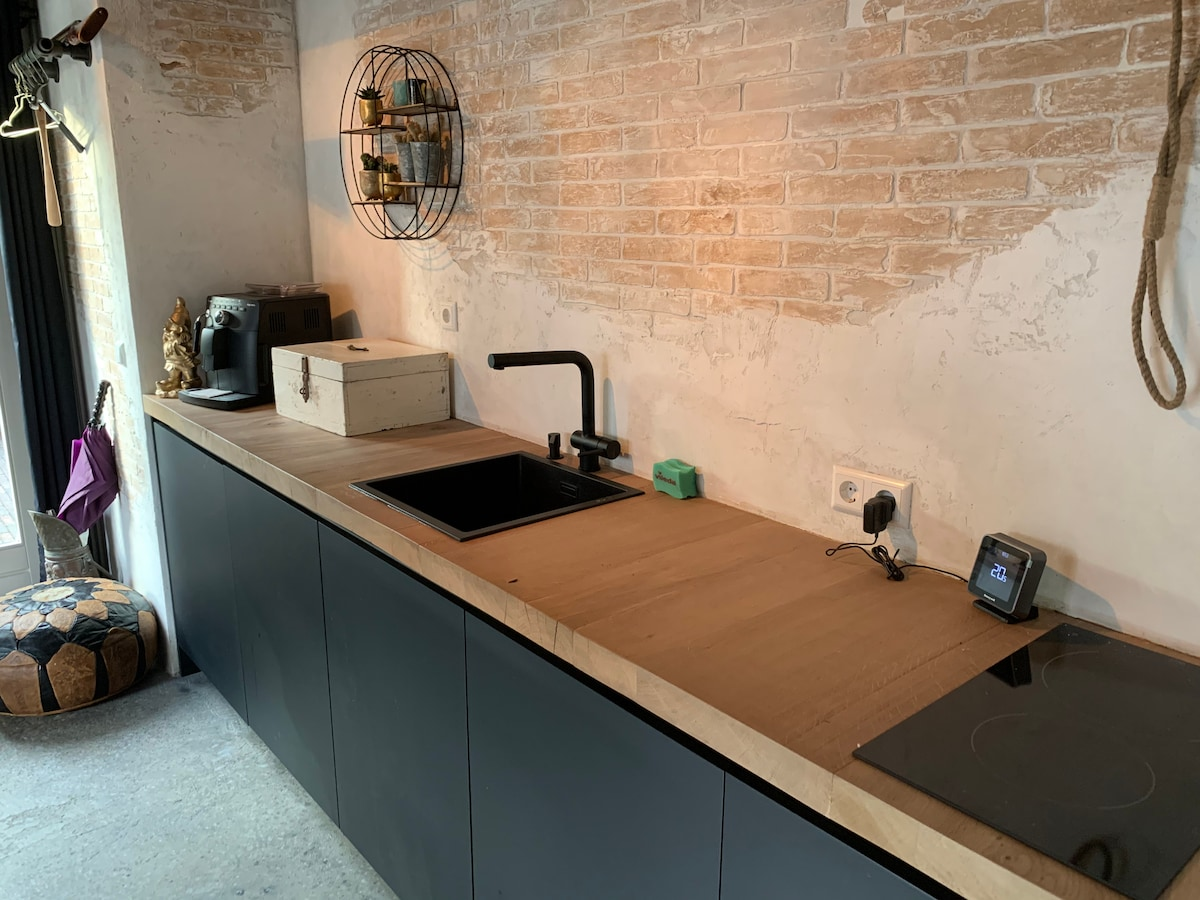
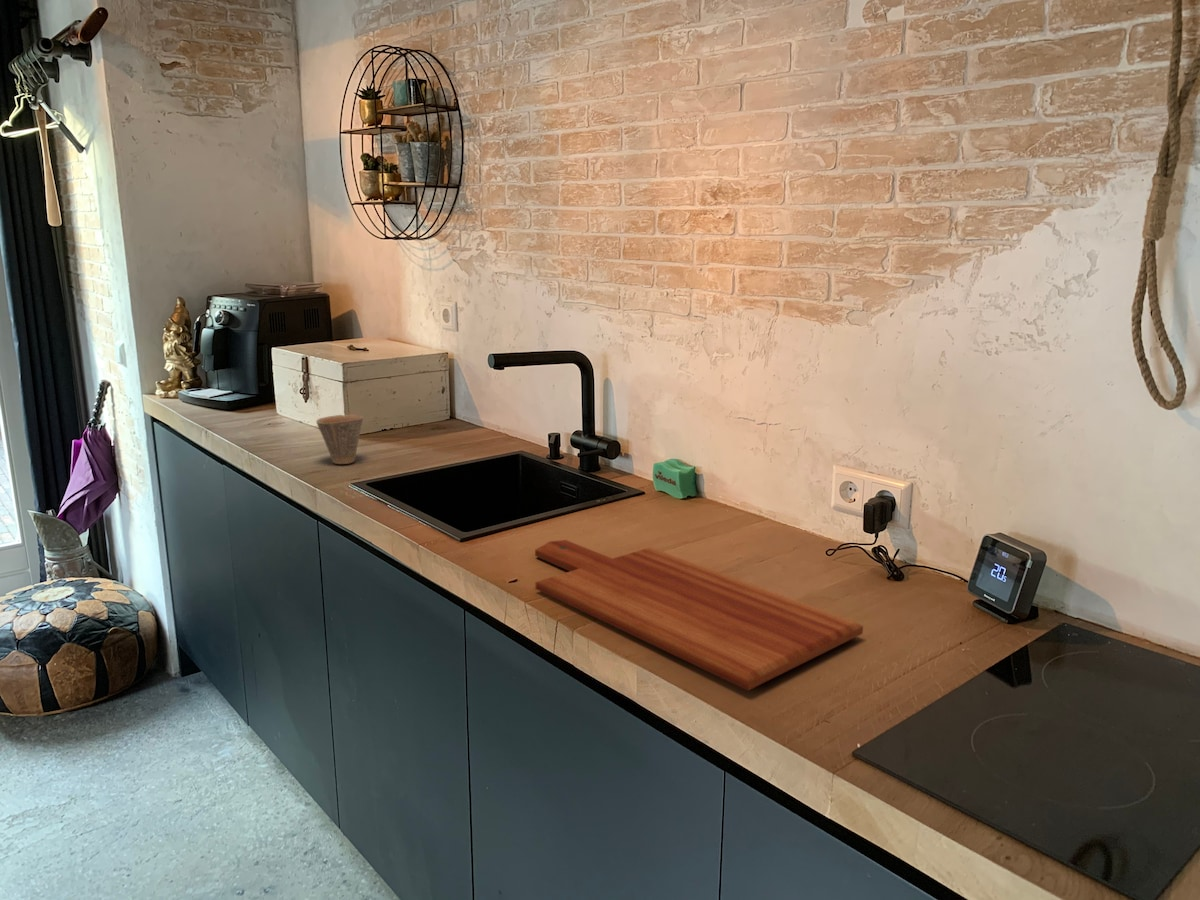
+ cutting board (682, 603)
+ cup (341, 439)
